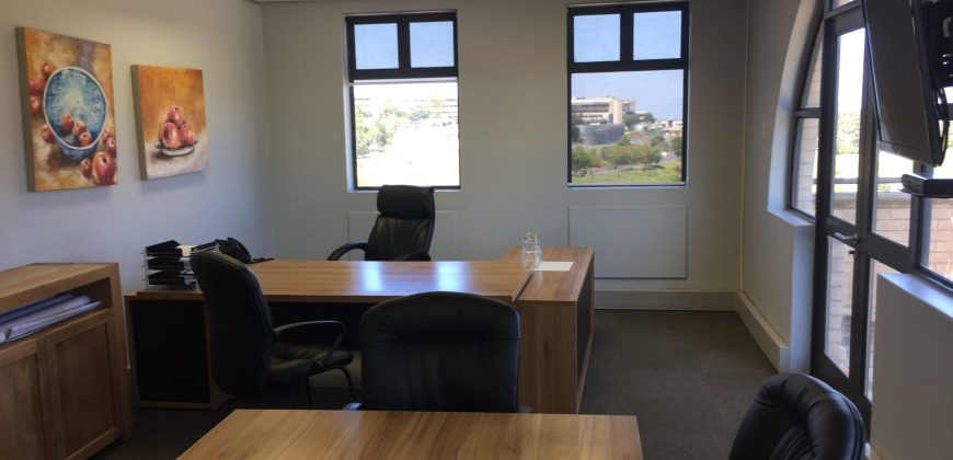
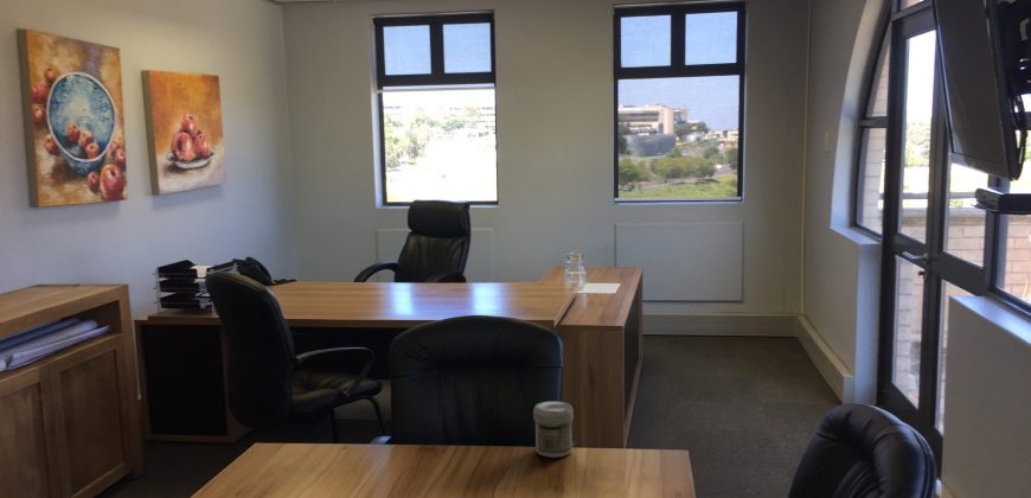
+ jar (553, 428)
